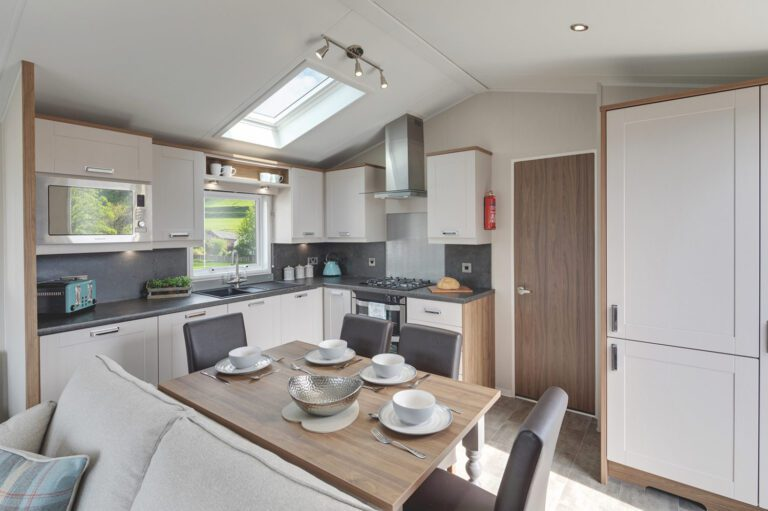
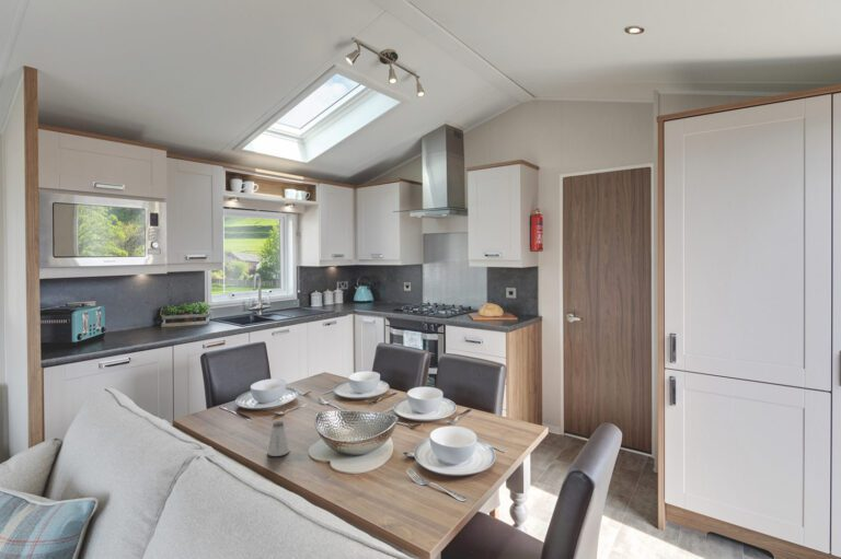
+ saltshaker (278, 436)
